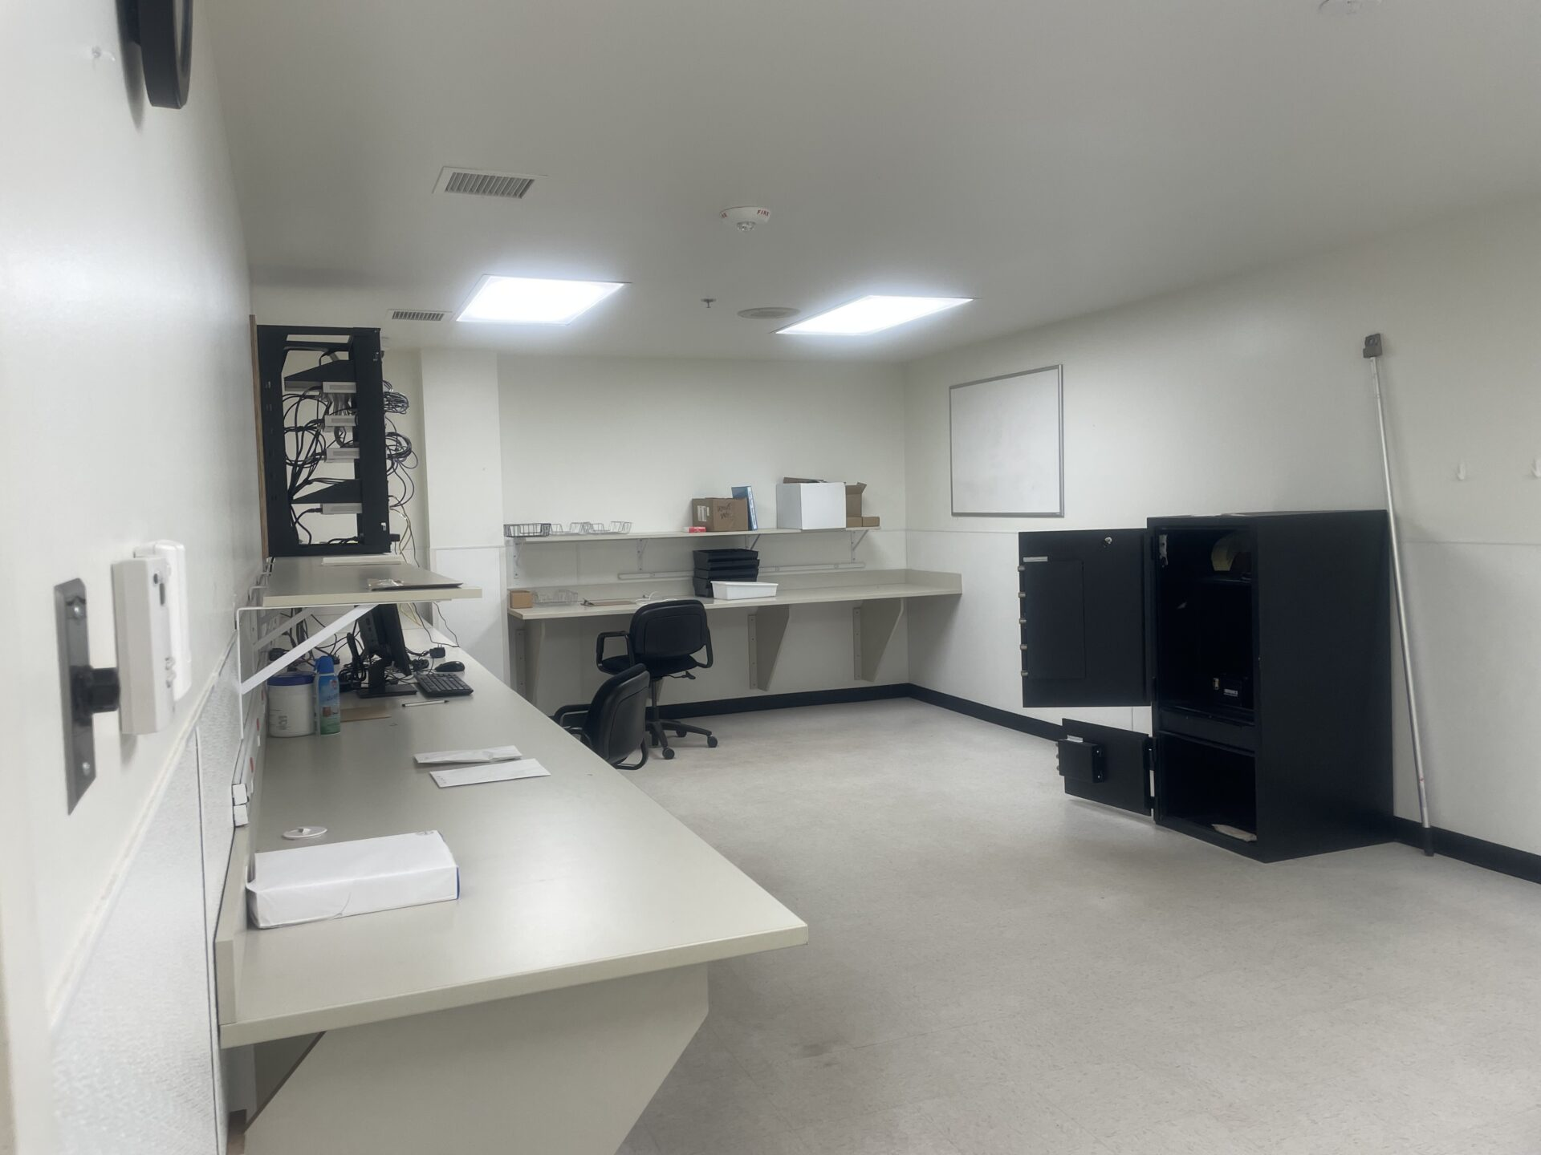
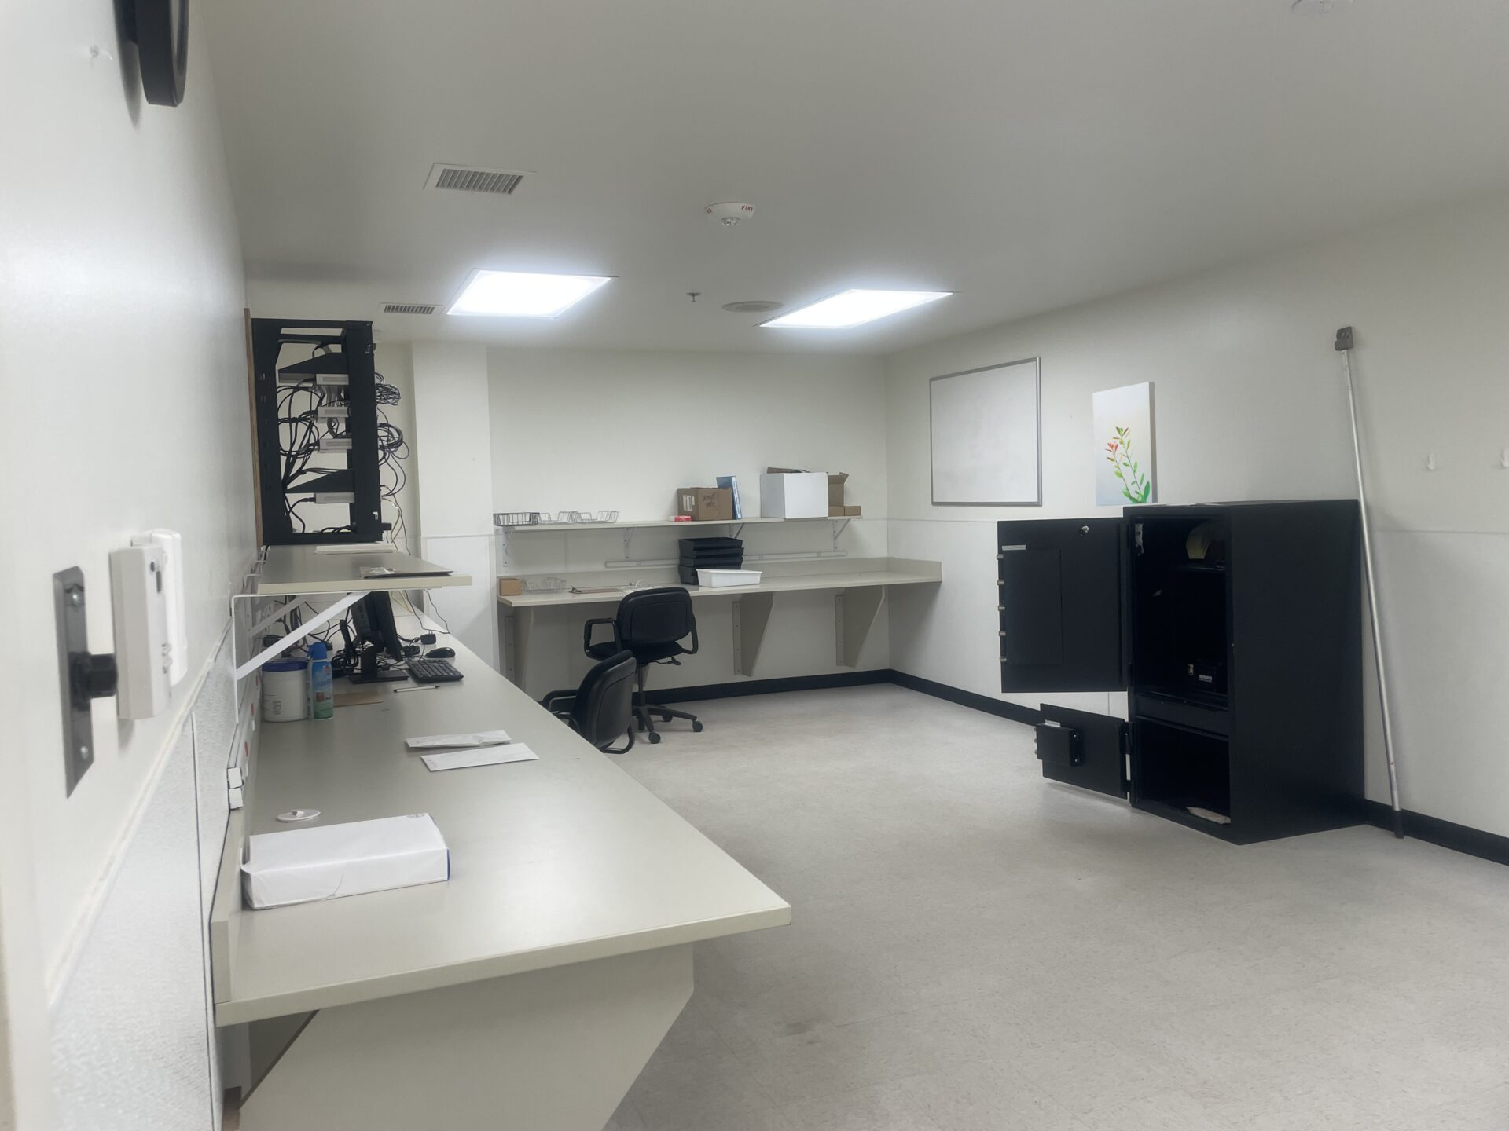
+ wall art (1124, 447)
